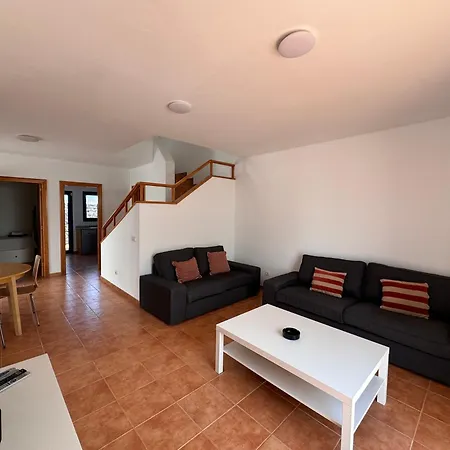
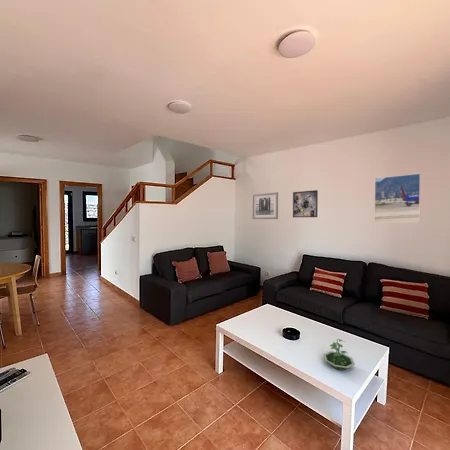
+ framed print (304, 204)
+ terrarium (338, 343)
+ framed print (396, 199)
+ wall art (264, 206)
